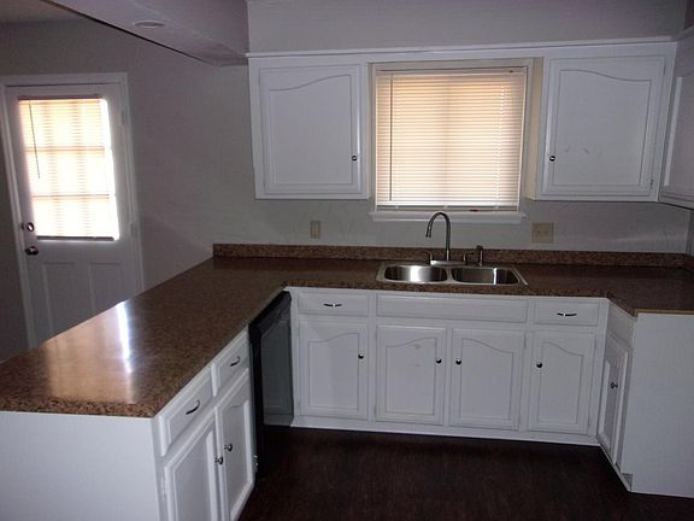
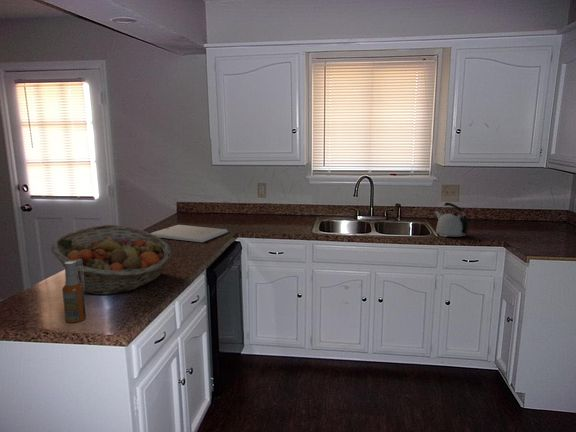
+ fruit basket (115, 256)
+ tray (189, 232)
+ kettle (450, 218)
+ spray bottle (74, 290)
